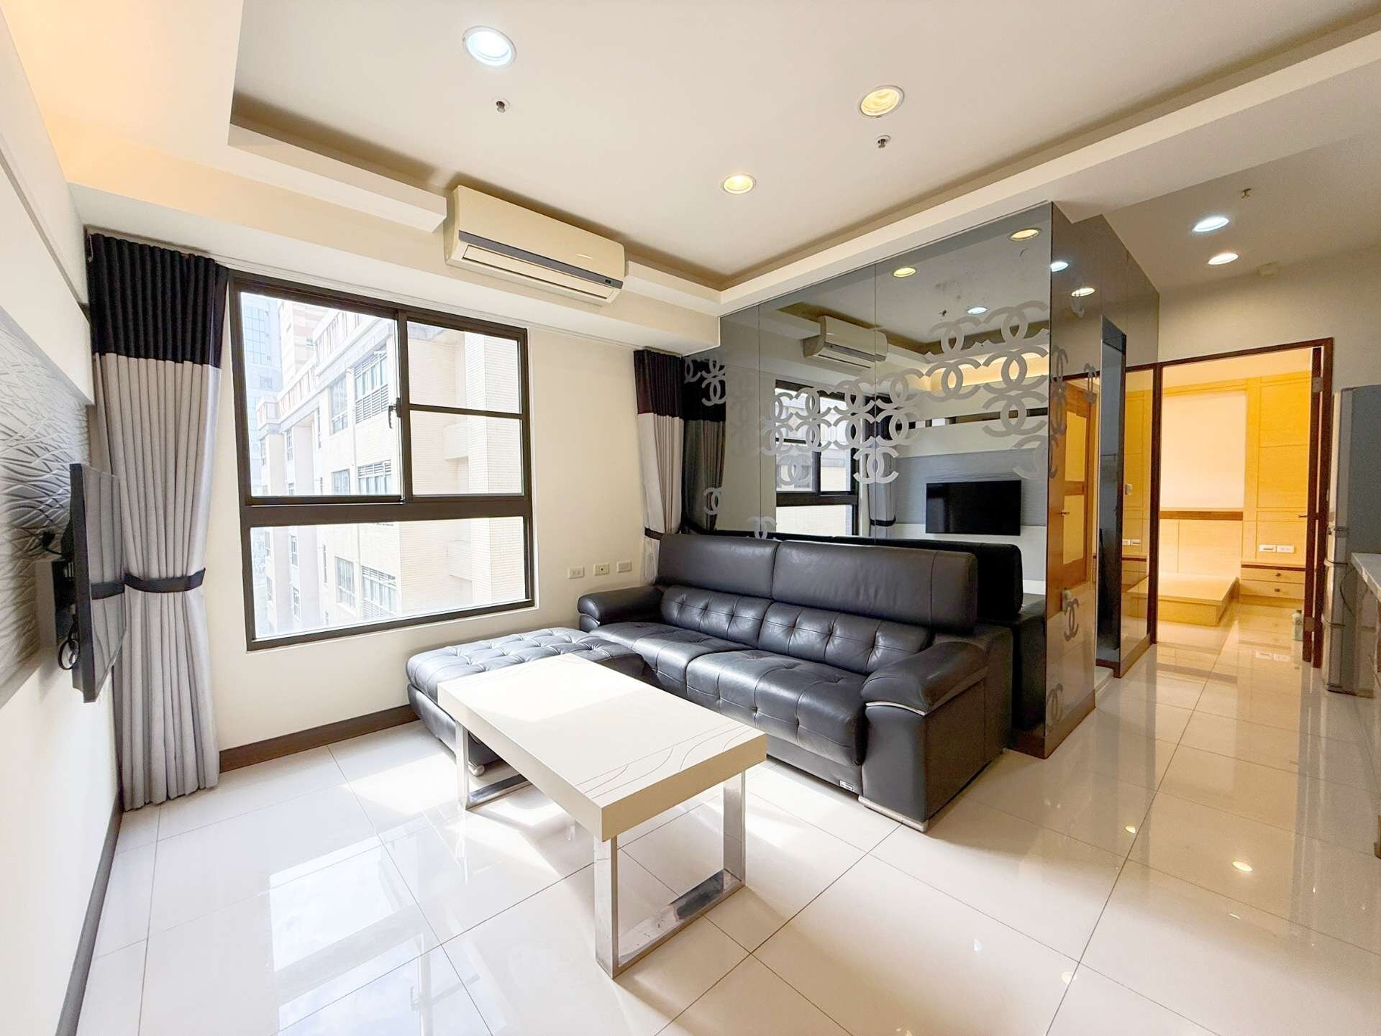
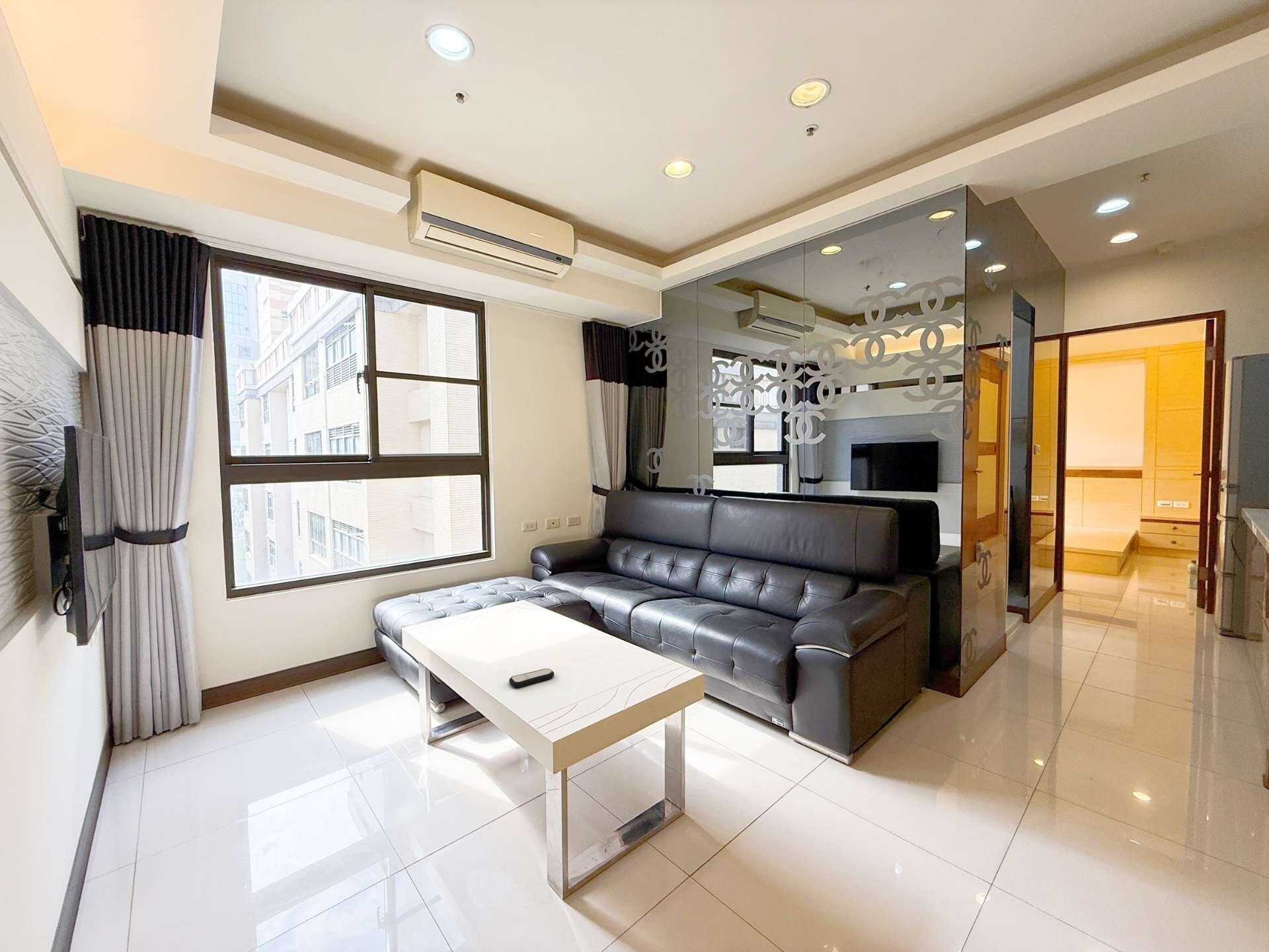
+ remote control (532, 677)
